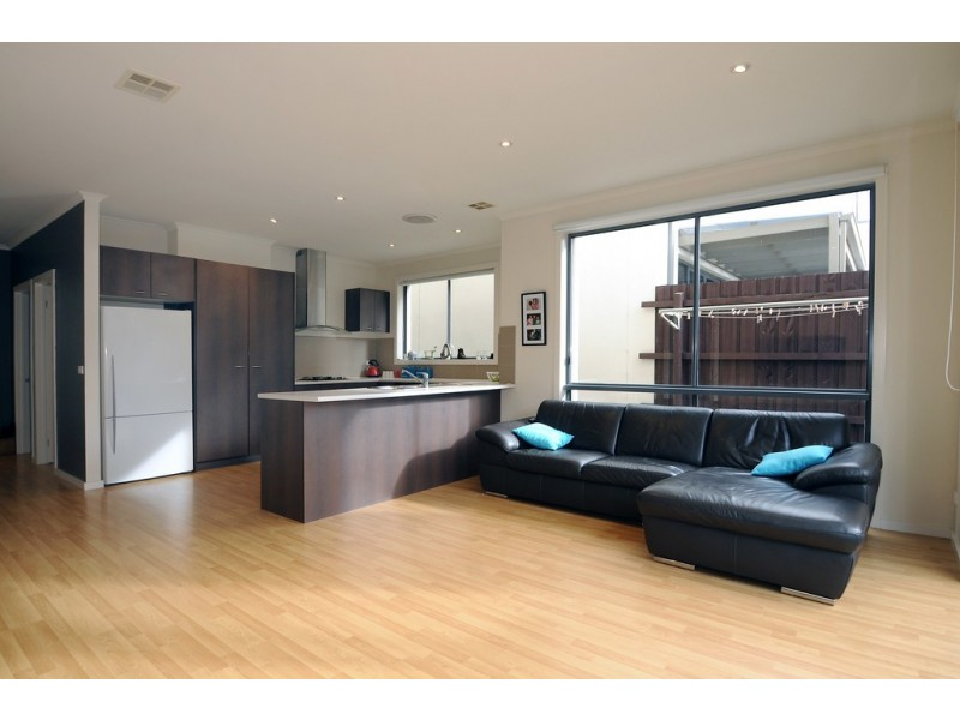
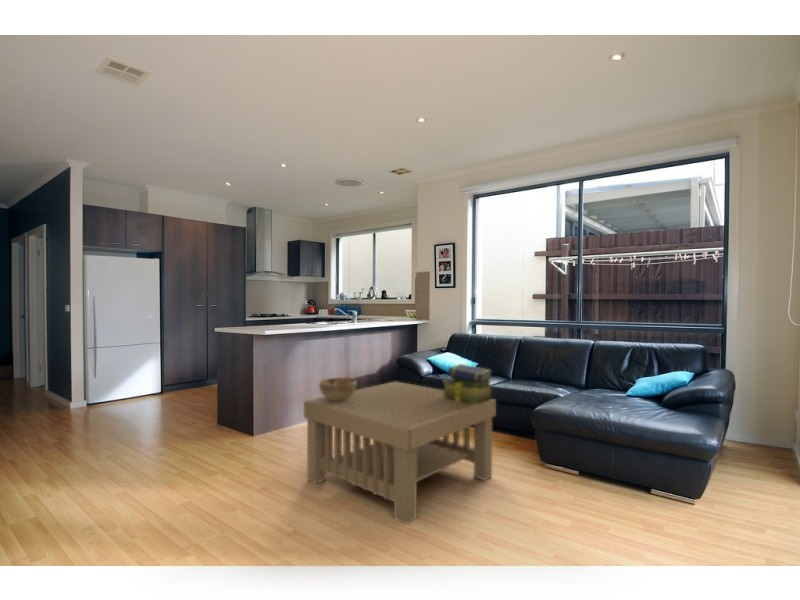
+ stack of books (469, 382)
+ decorative bowl (338, 390)
+ coffee table (400, 439)
